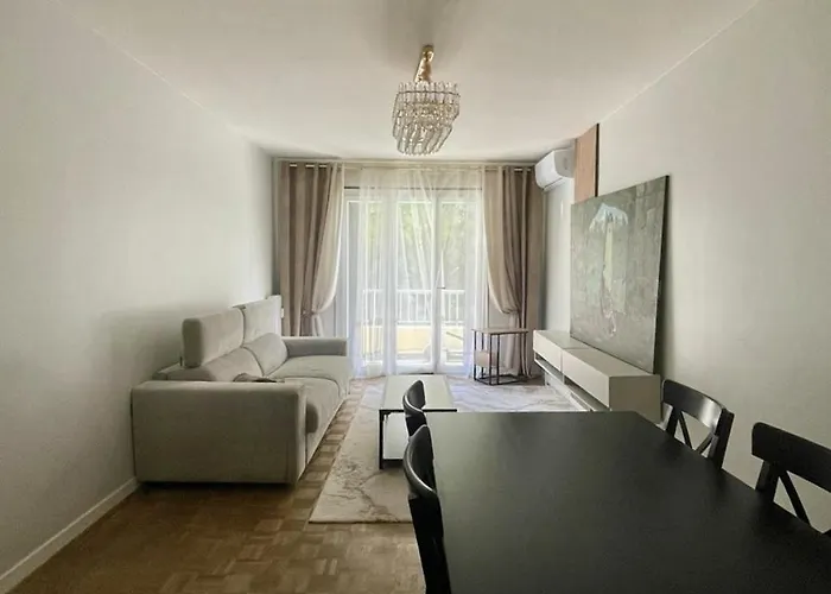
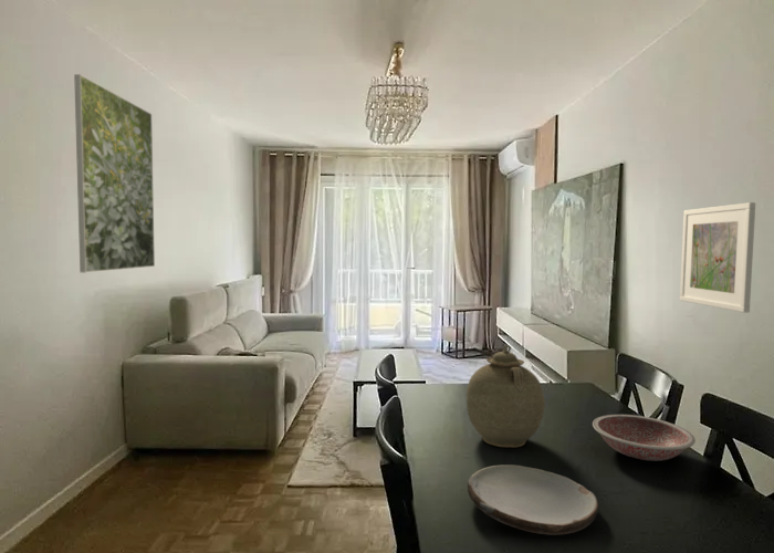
+ teapot (504, 393)
+ plate (531, 497)
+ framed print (713, 257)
+ bowl (640, 441)
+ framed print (119, 184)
